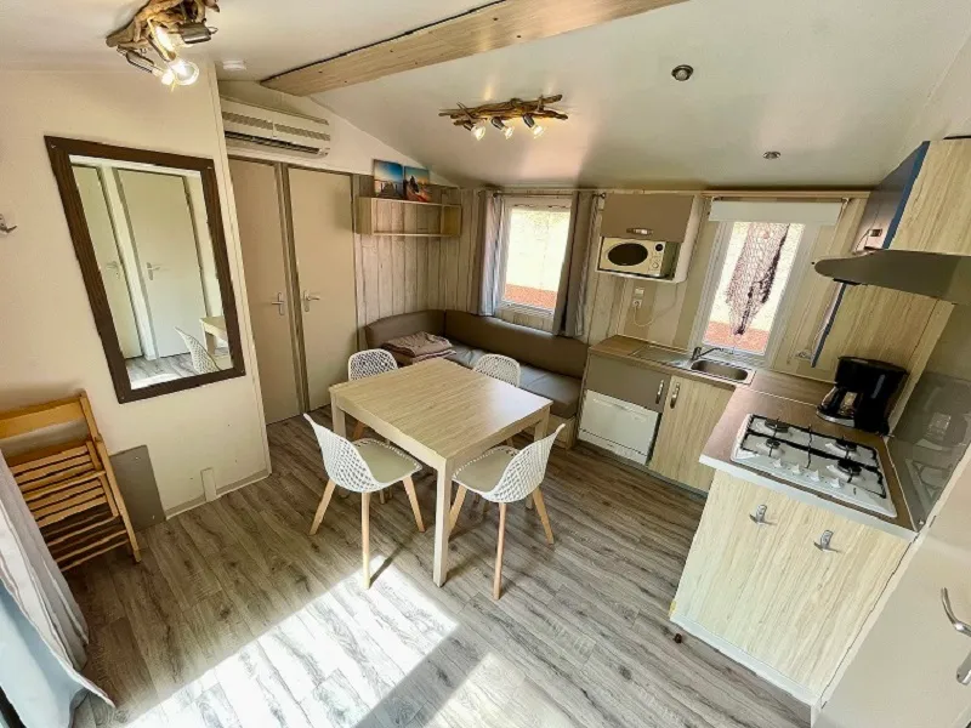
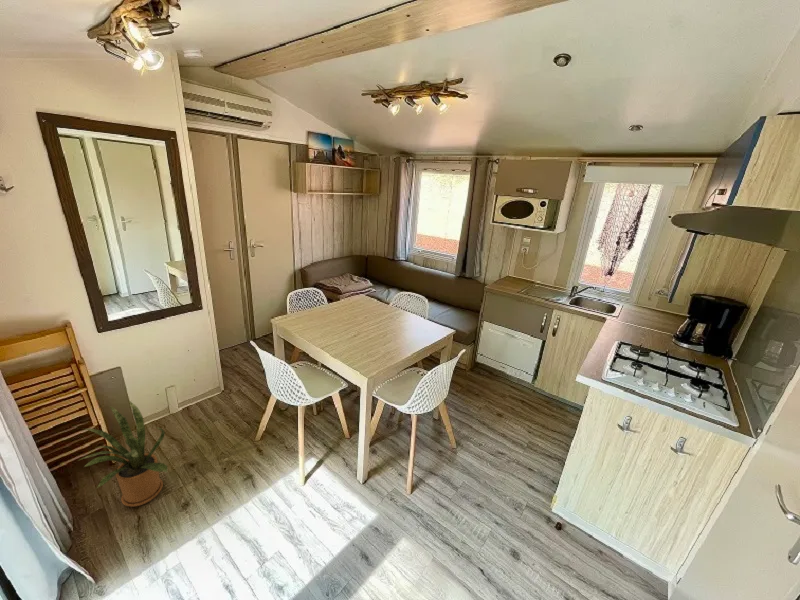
+ house plant (127, 460)
